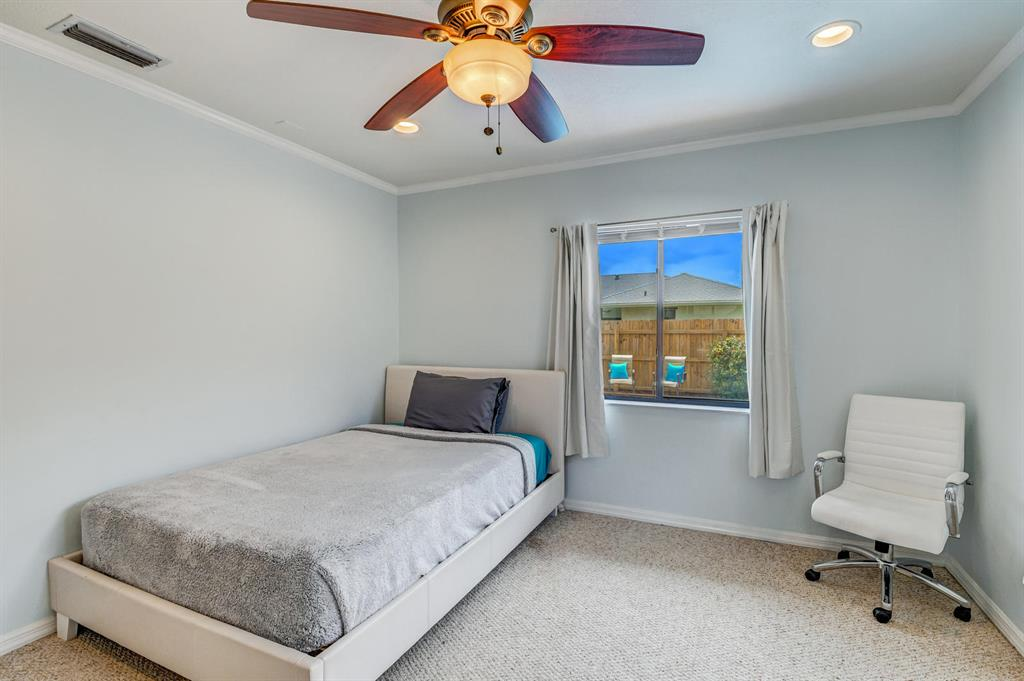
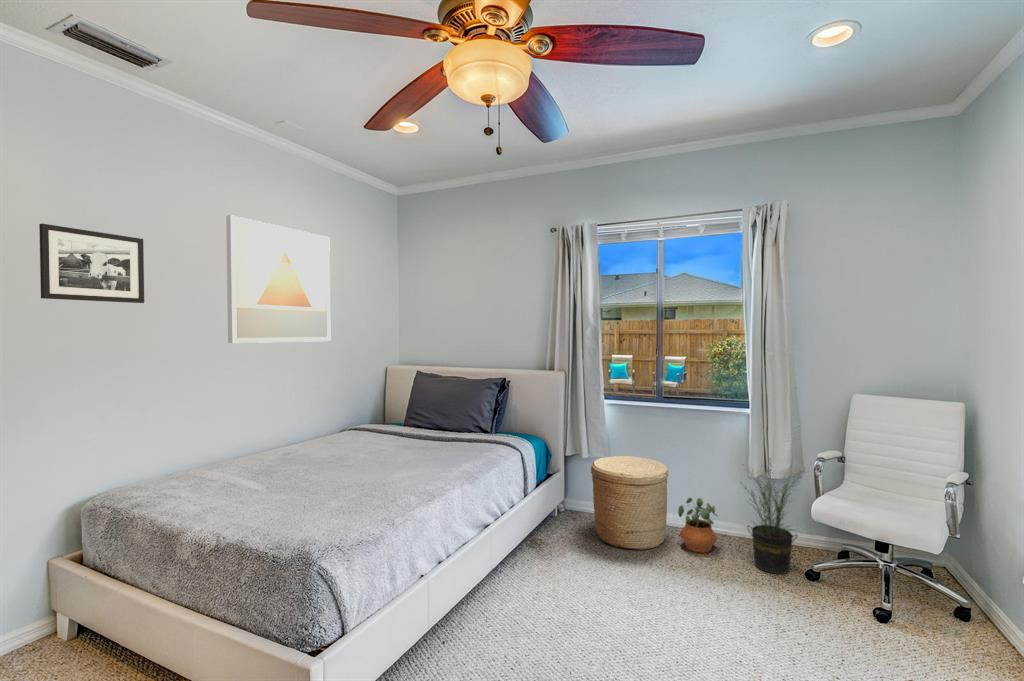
+ basket (629, 499)
+ potted plant (770, 513)
+ picture frame (95, 266)
+ wall art (283, 284)
+ potted plant (698, 522)
